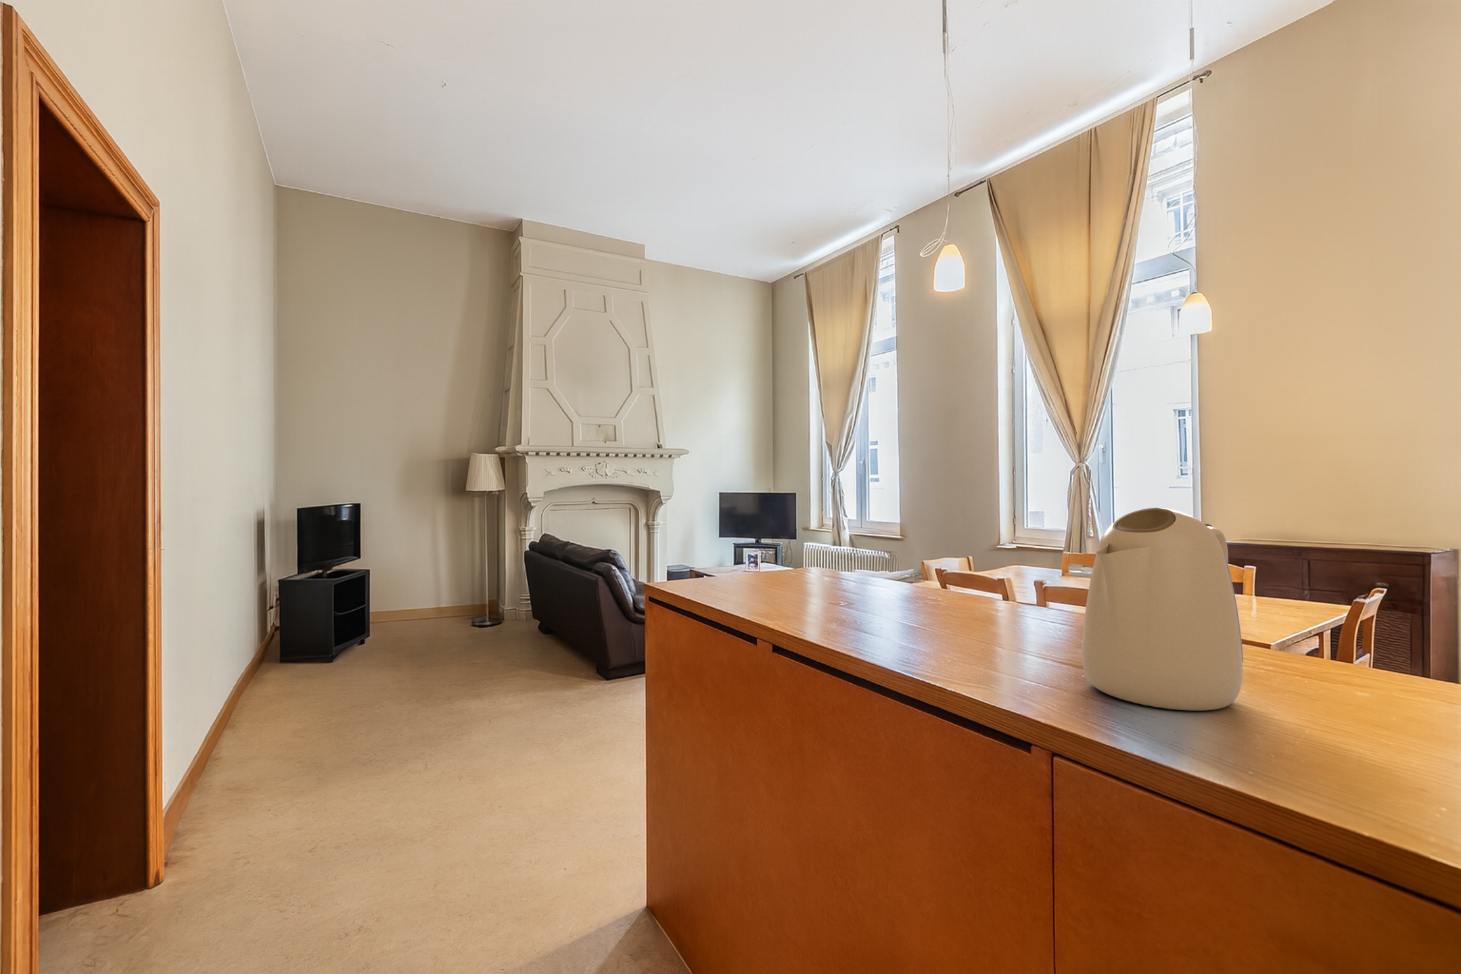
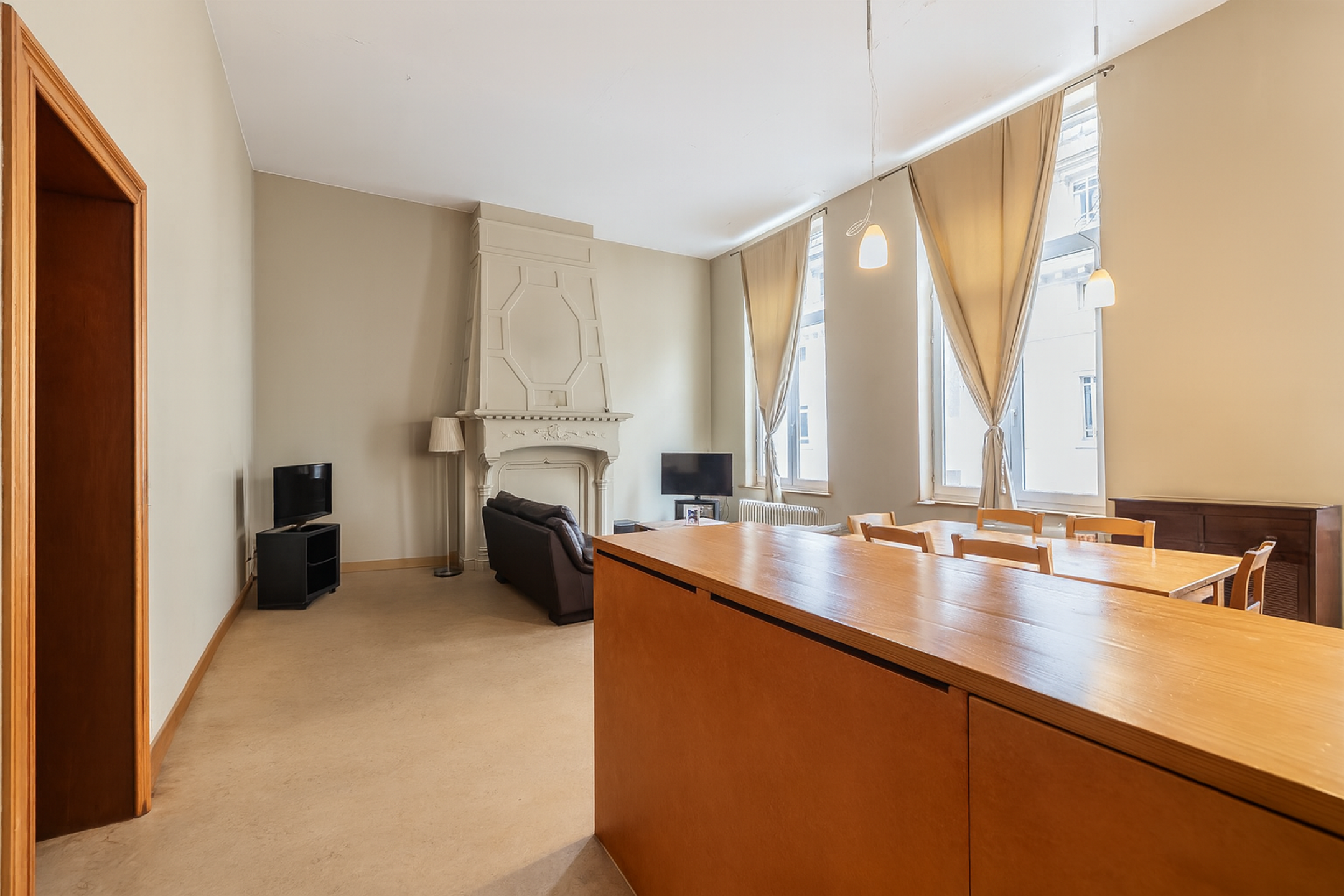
- kettle (1162, 599)
